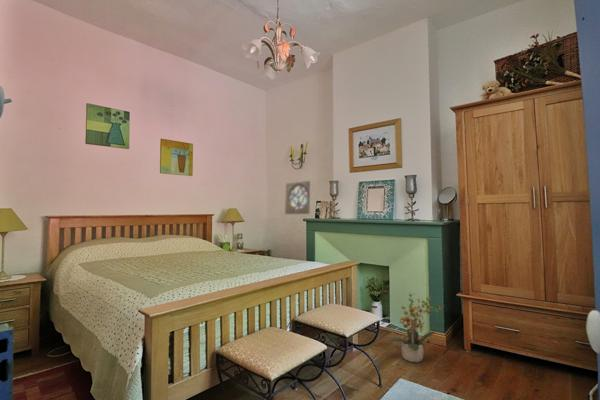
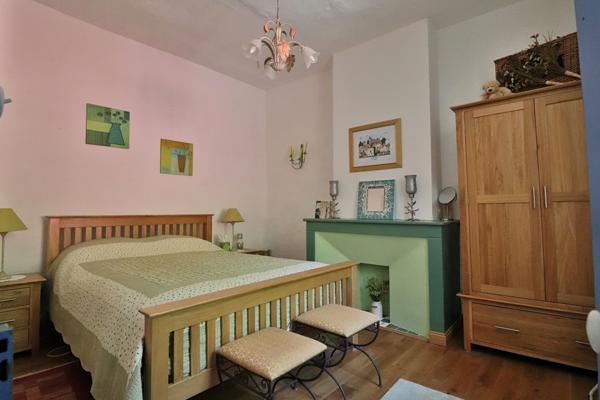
- wall ornament (297, 198)
- potted plant (414, 327)
